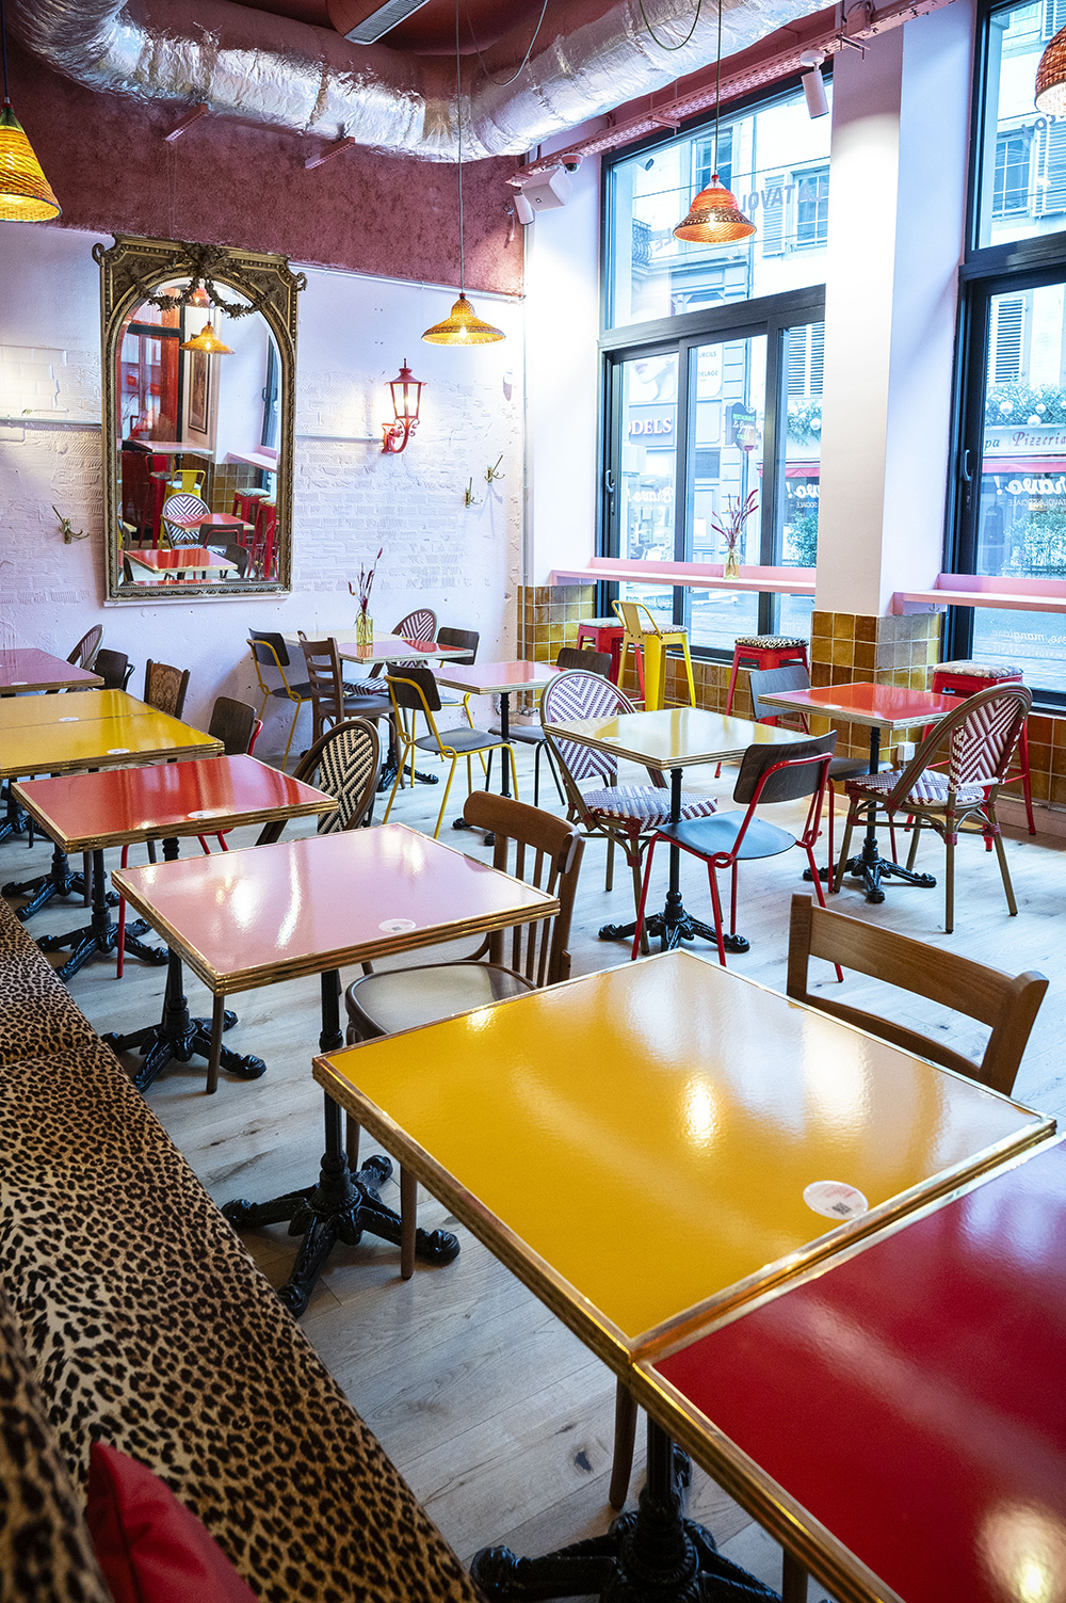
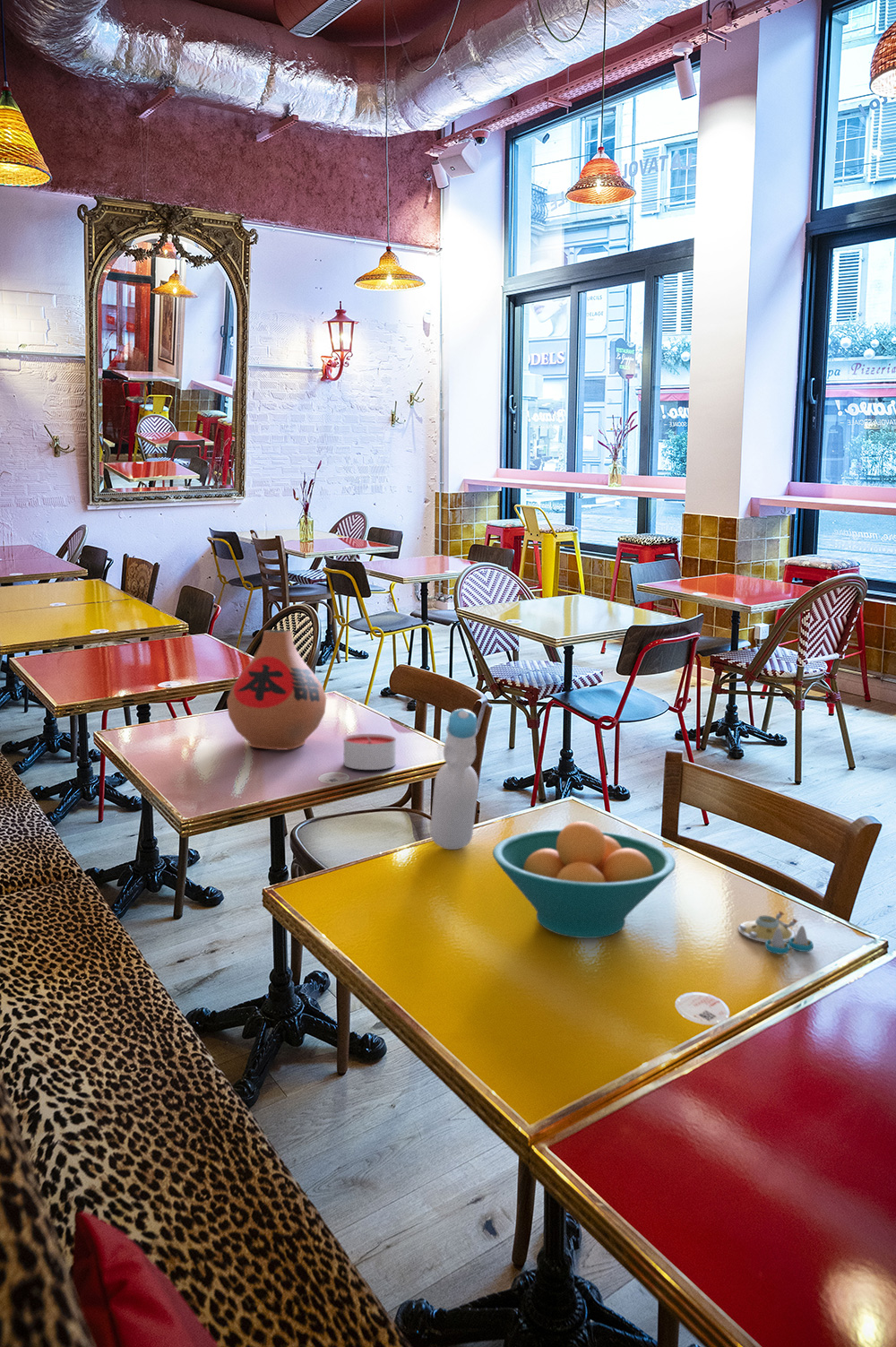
+ salt and pepper shaker set (774, 927)
+ candle (369, 750)
+ fruit bowl (582, 873)
+ vase (277, 687)
+ bottle (456, 780)
